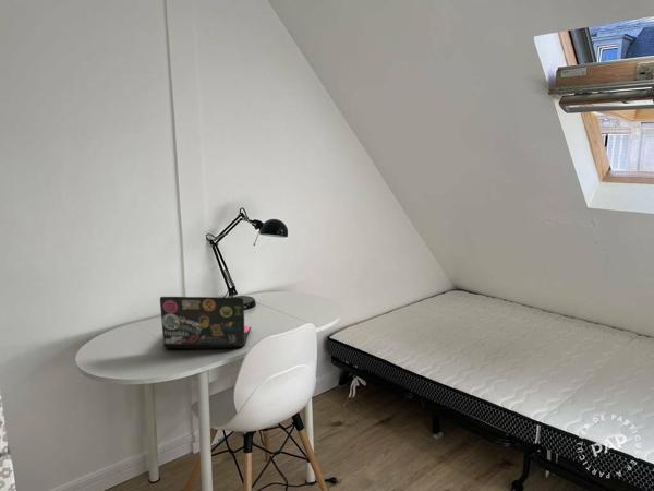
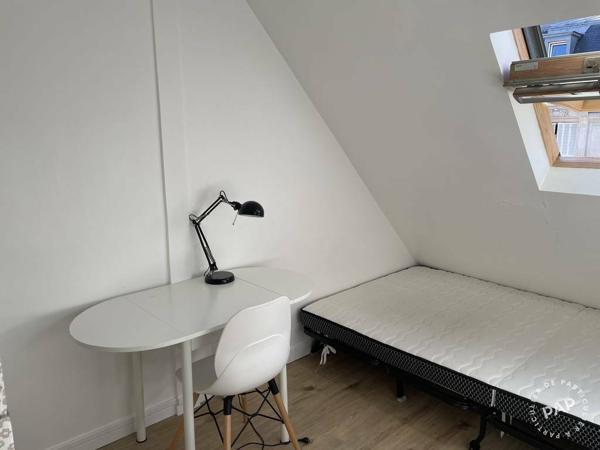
- laptop (208, 314)
